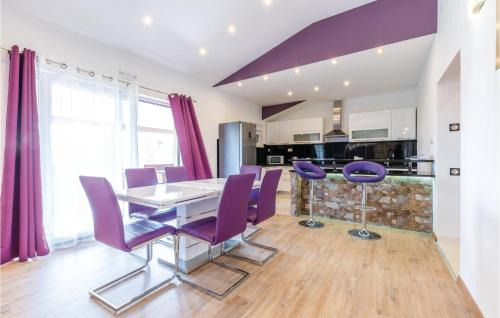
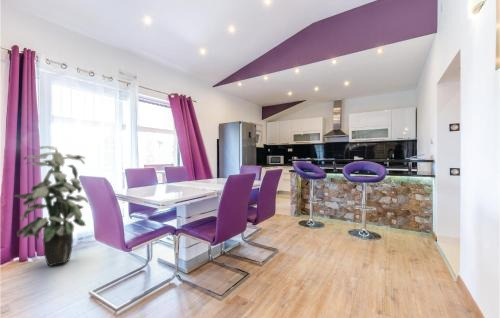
+ indoor plant (54, 204)
